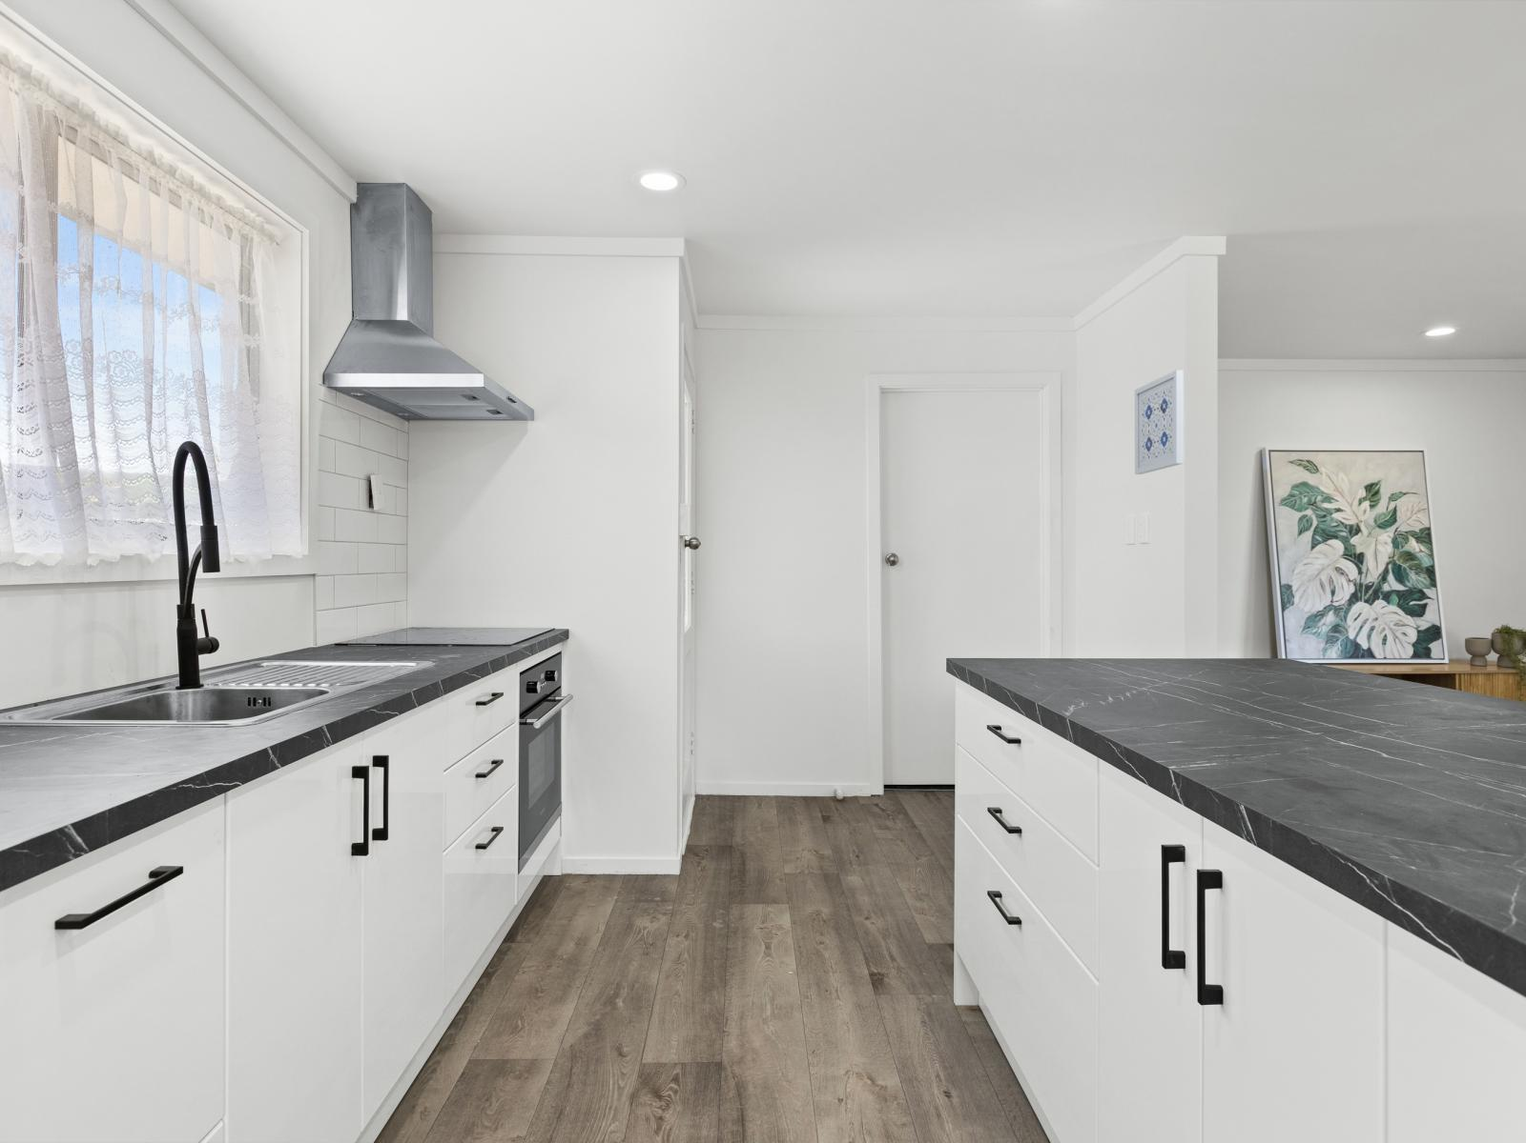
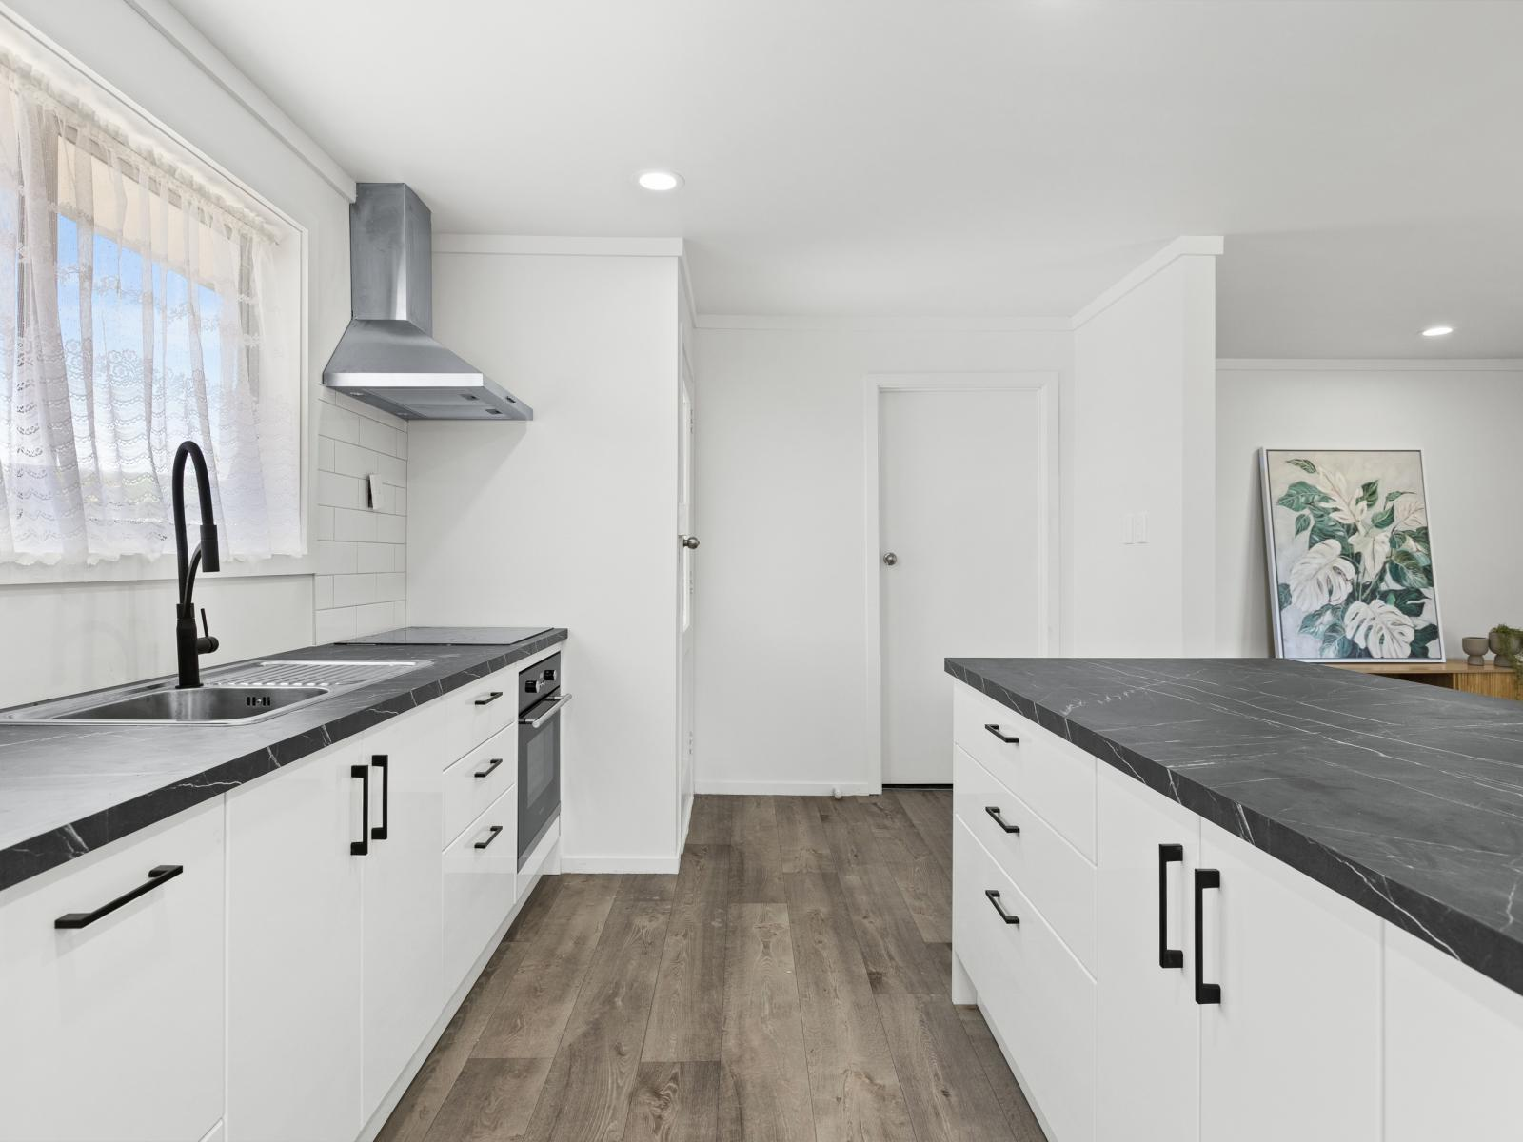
- wall art (1158, 425)
